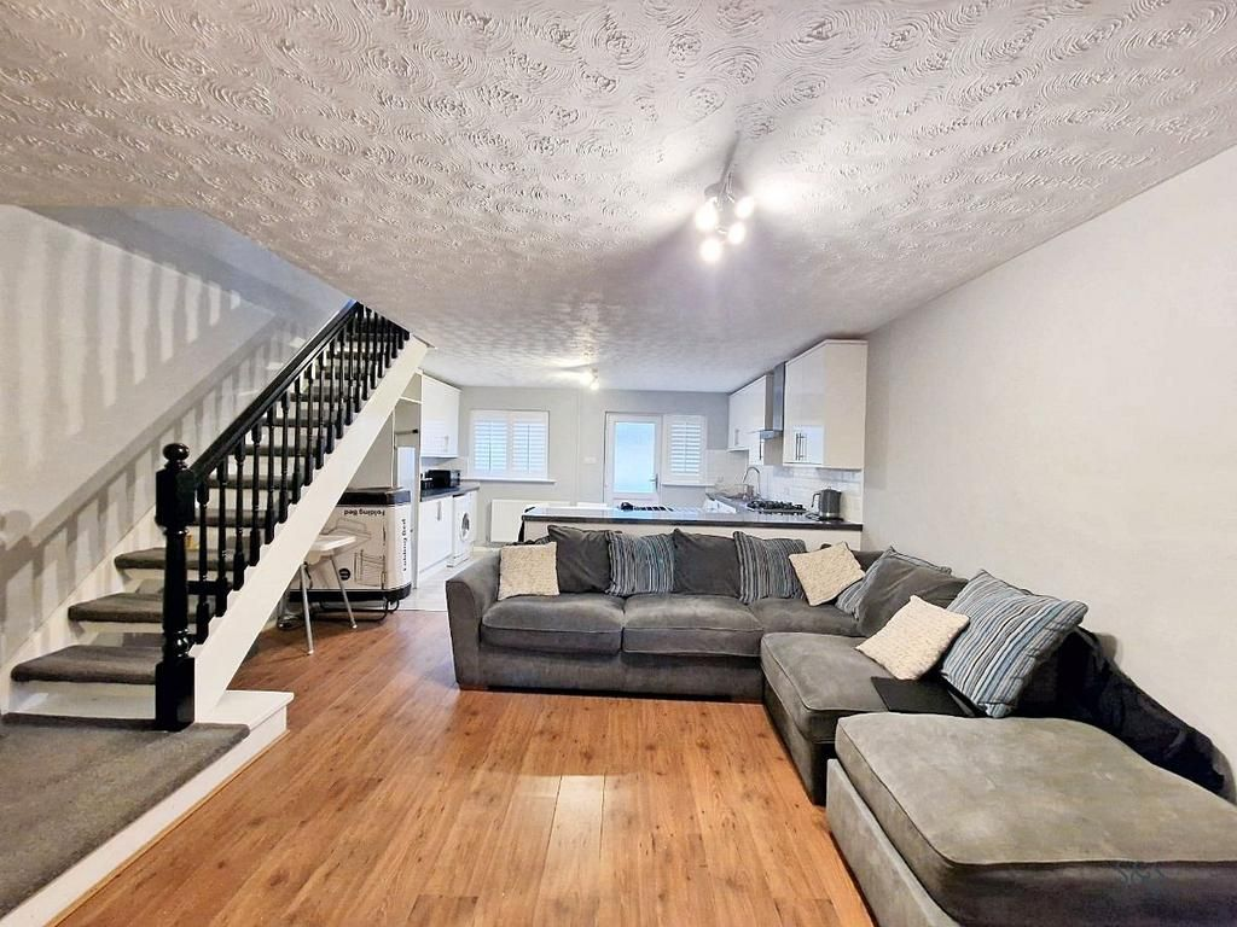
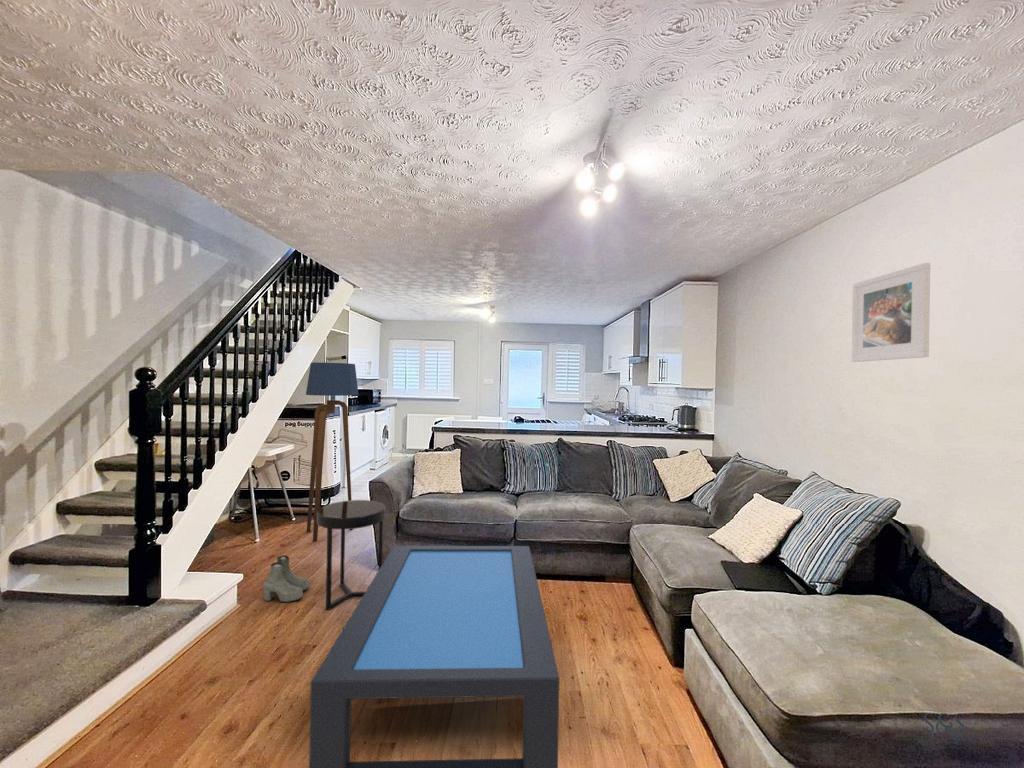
+ boots (286, 577)
+ side table (344, 552)
+ floor lamp (323, 448)
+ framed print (887, 317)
+ coffee table (452, 633)
